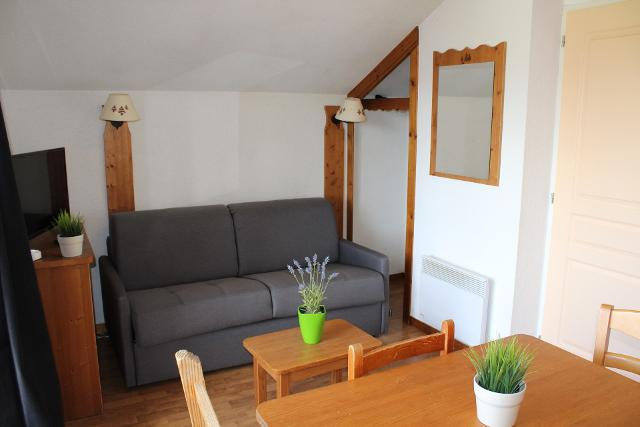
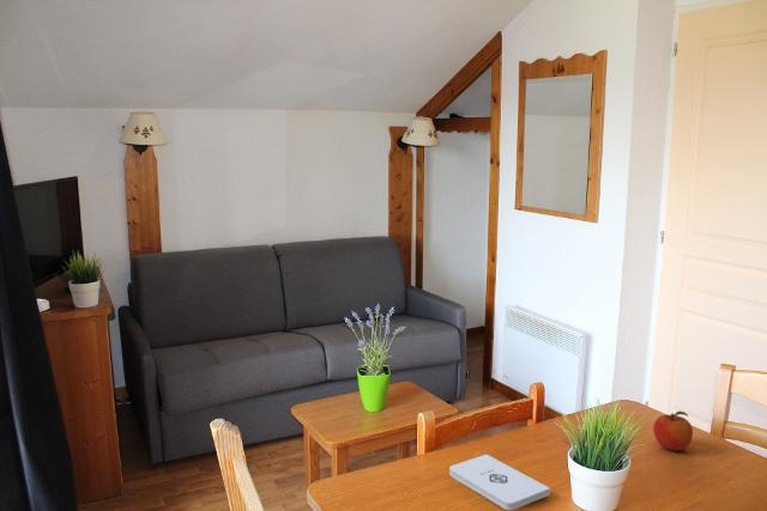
+ fruit (672, 428)
+ notepad (496, 480)
